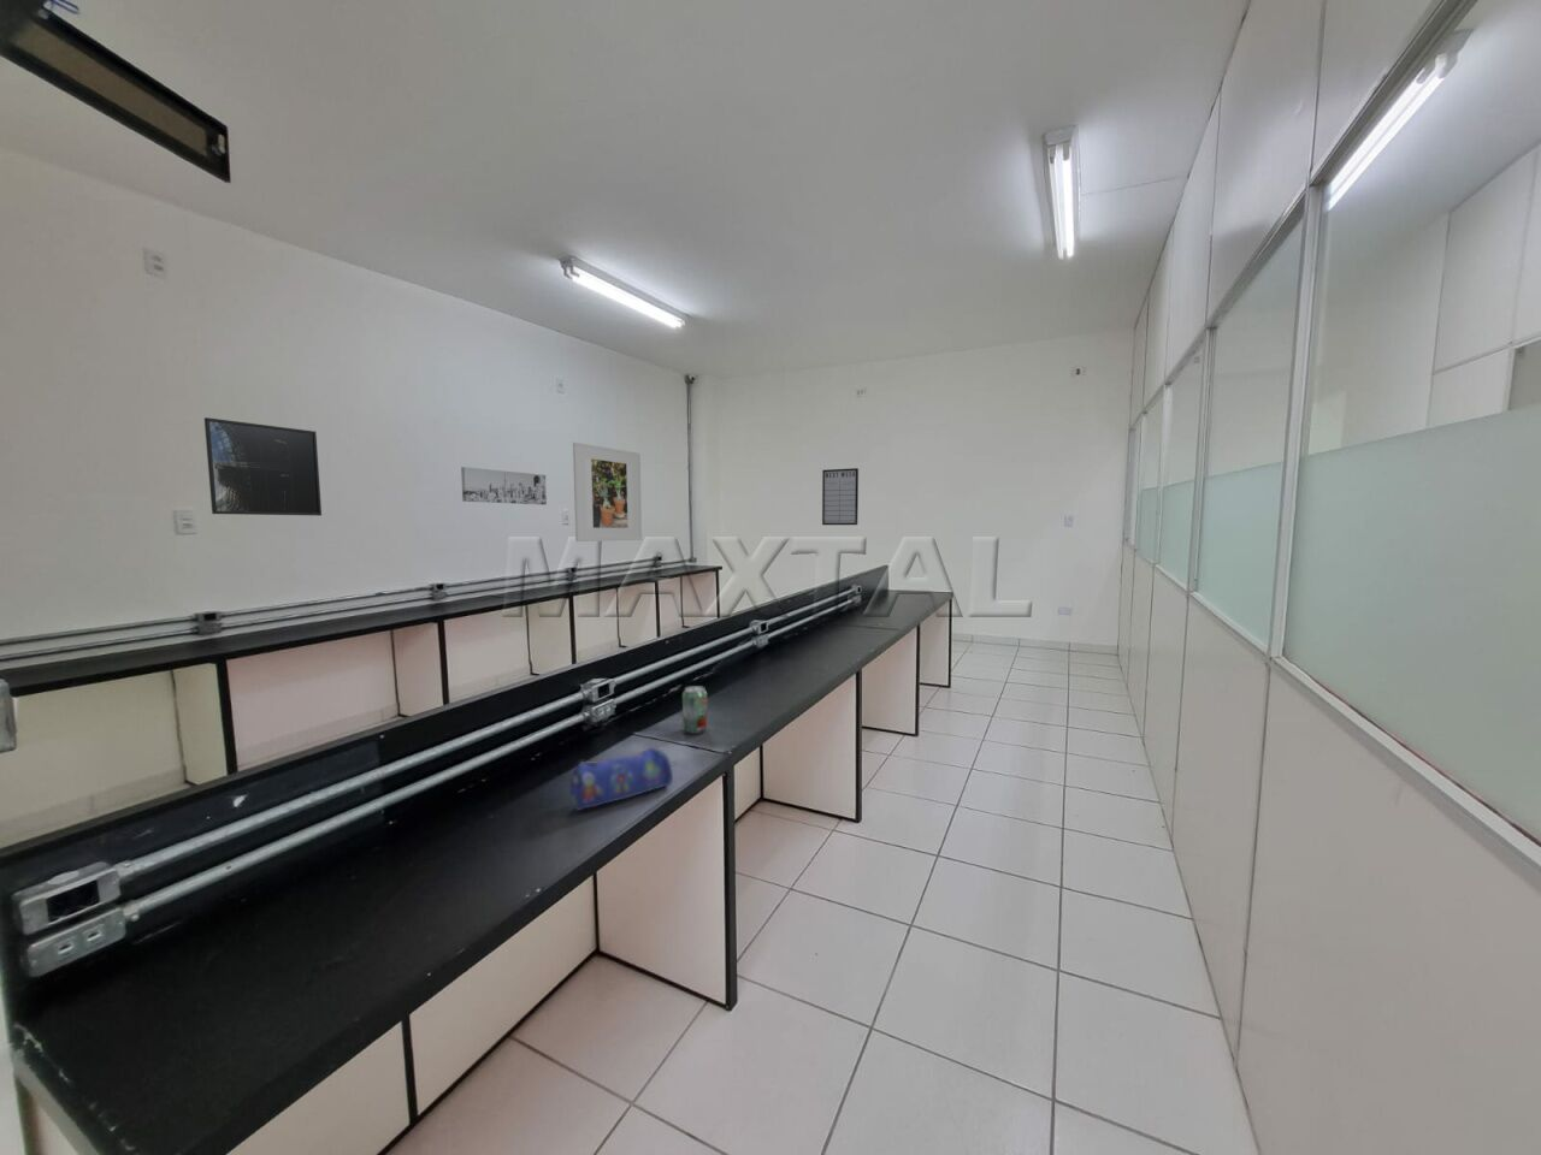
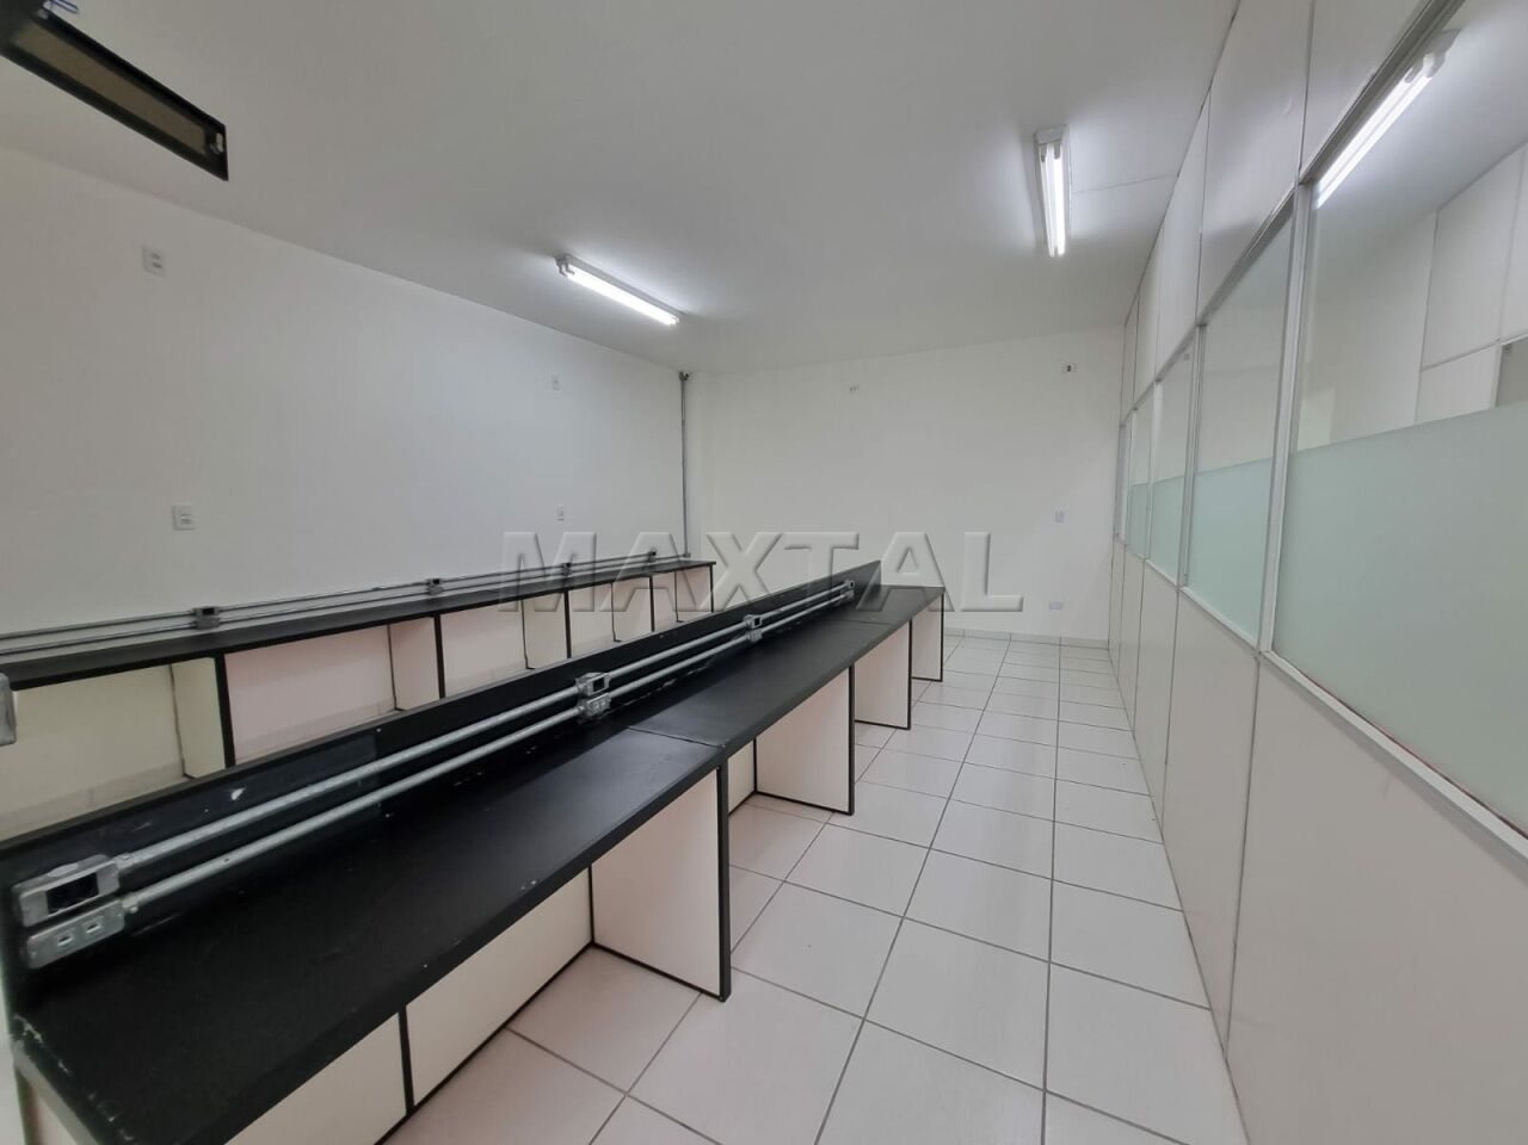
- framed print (266, 470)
- beverage can (694, 709)
- pencil case (621, 776)
- writing board (840, 497)
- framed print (609, 495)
- wall art (507, 488)
